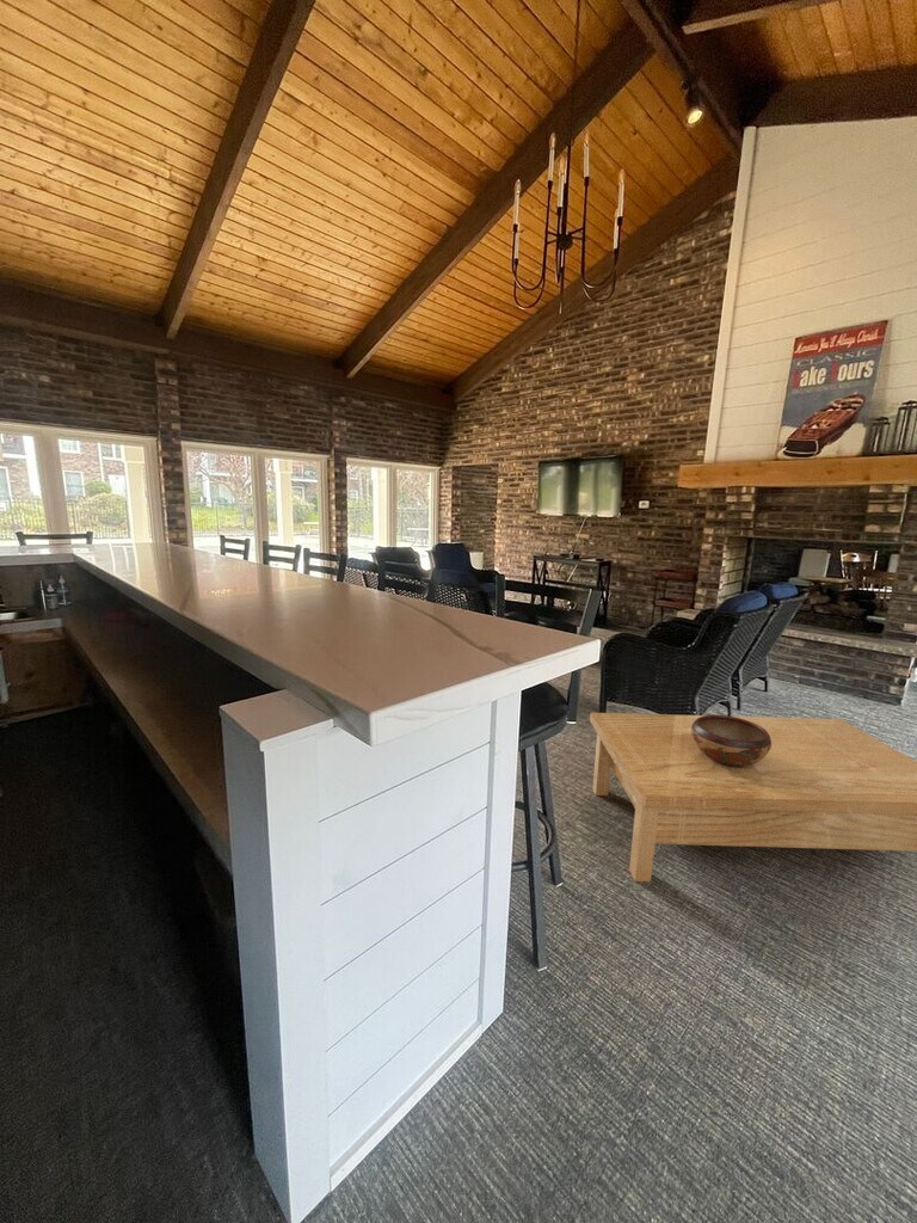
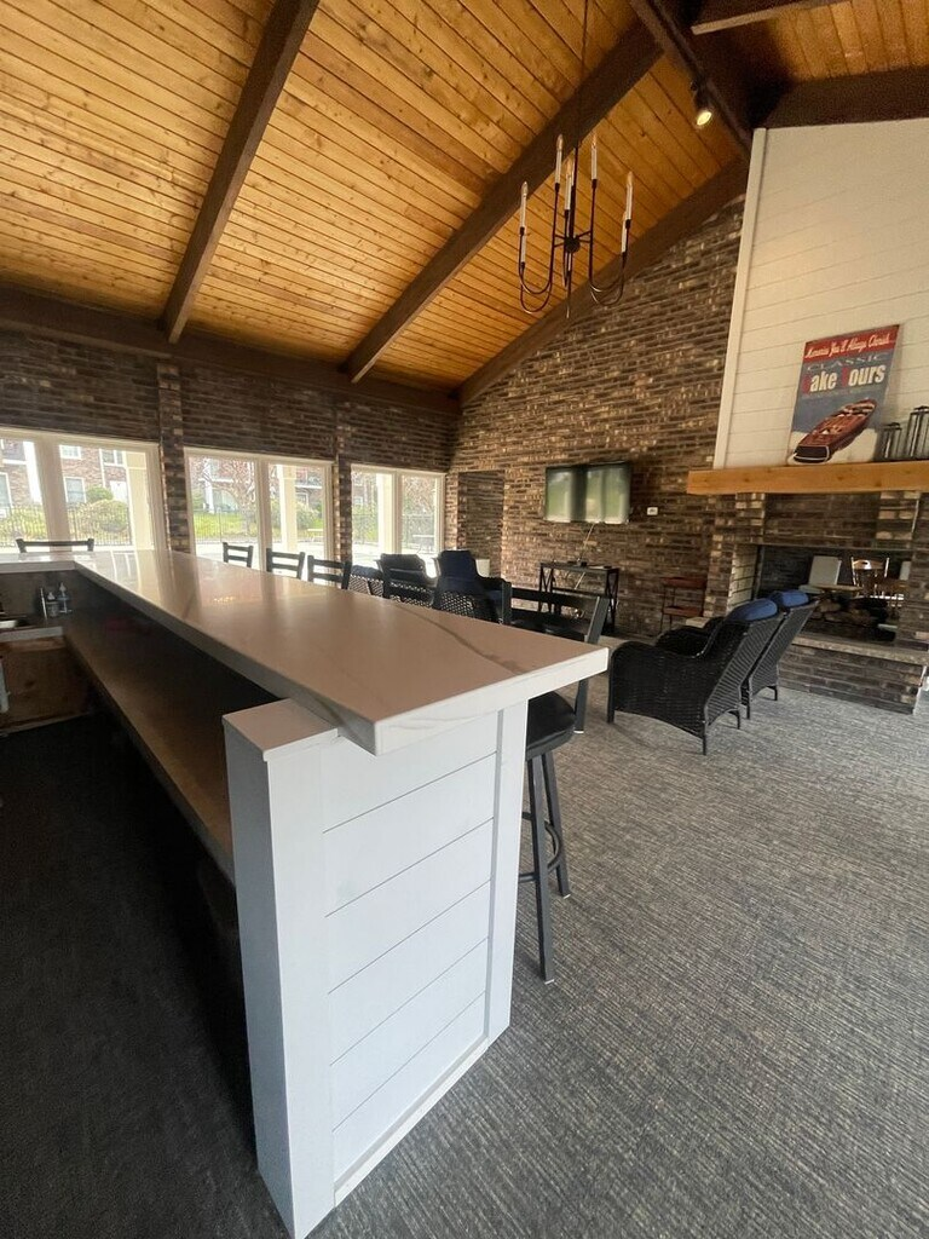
- coffee table (751, 789)
- decorative bowl (728, 742)
